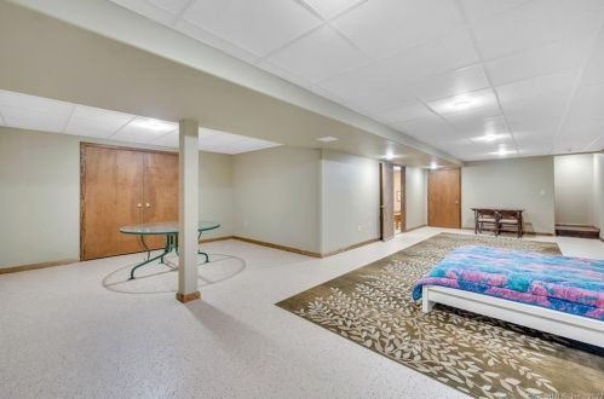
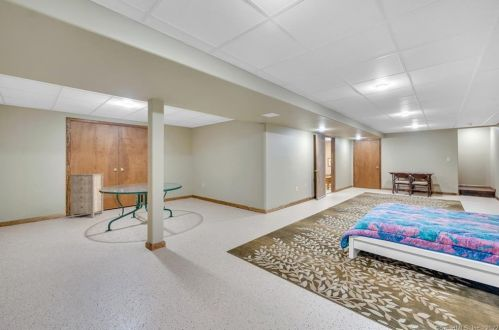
+ storage cabinet (87, 194)
